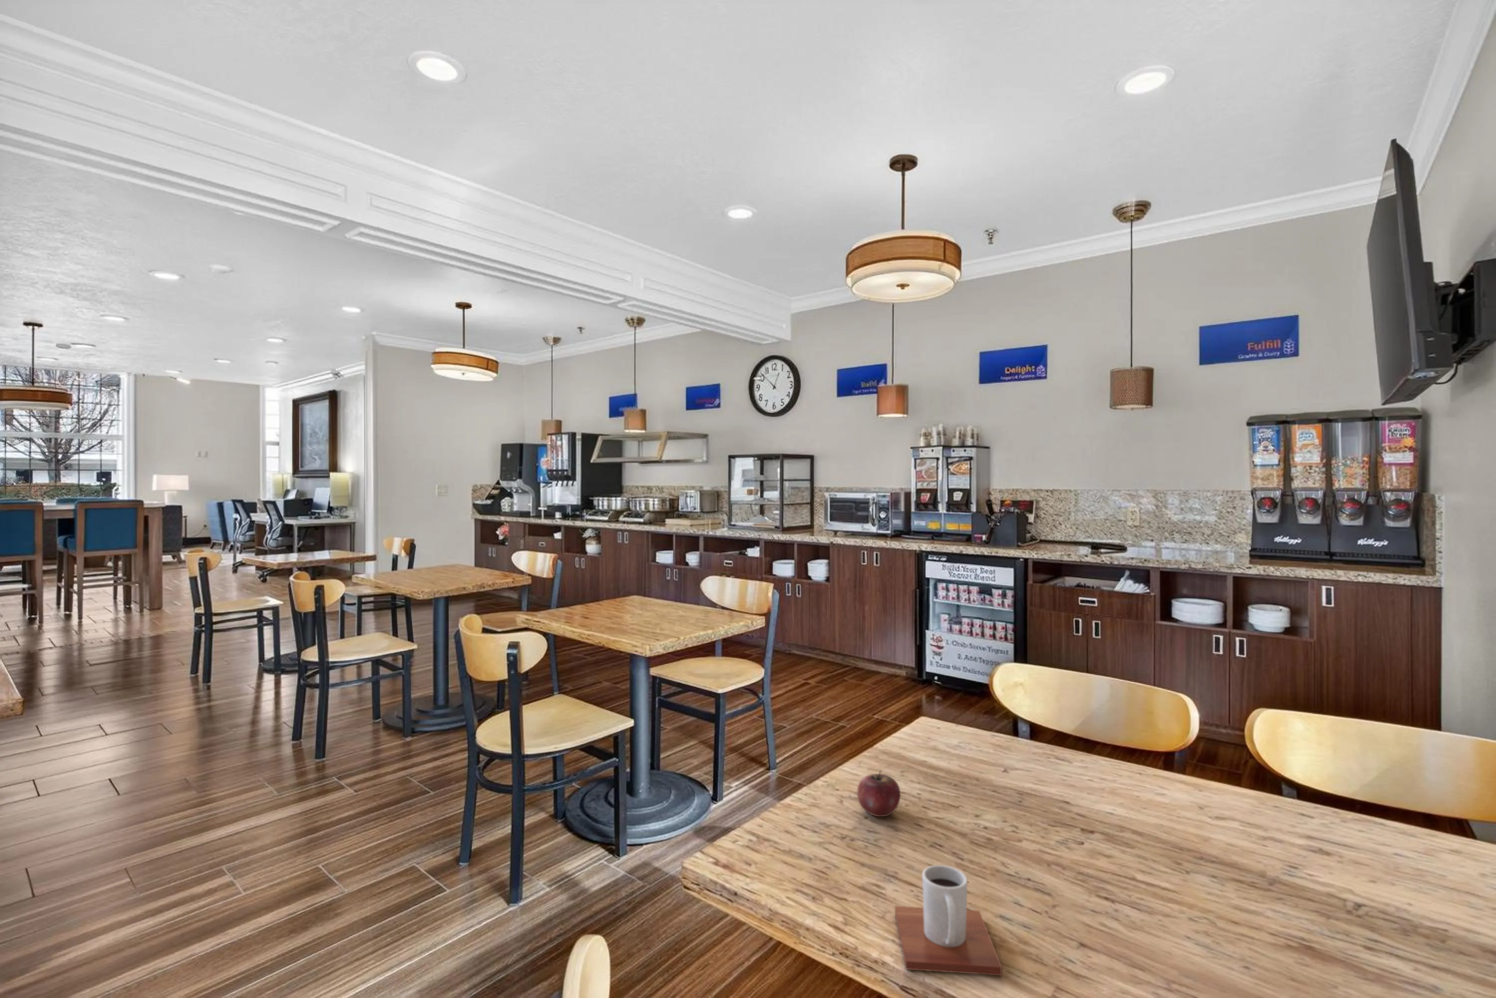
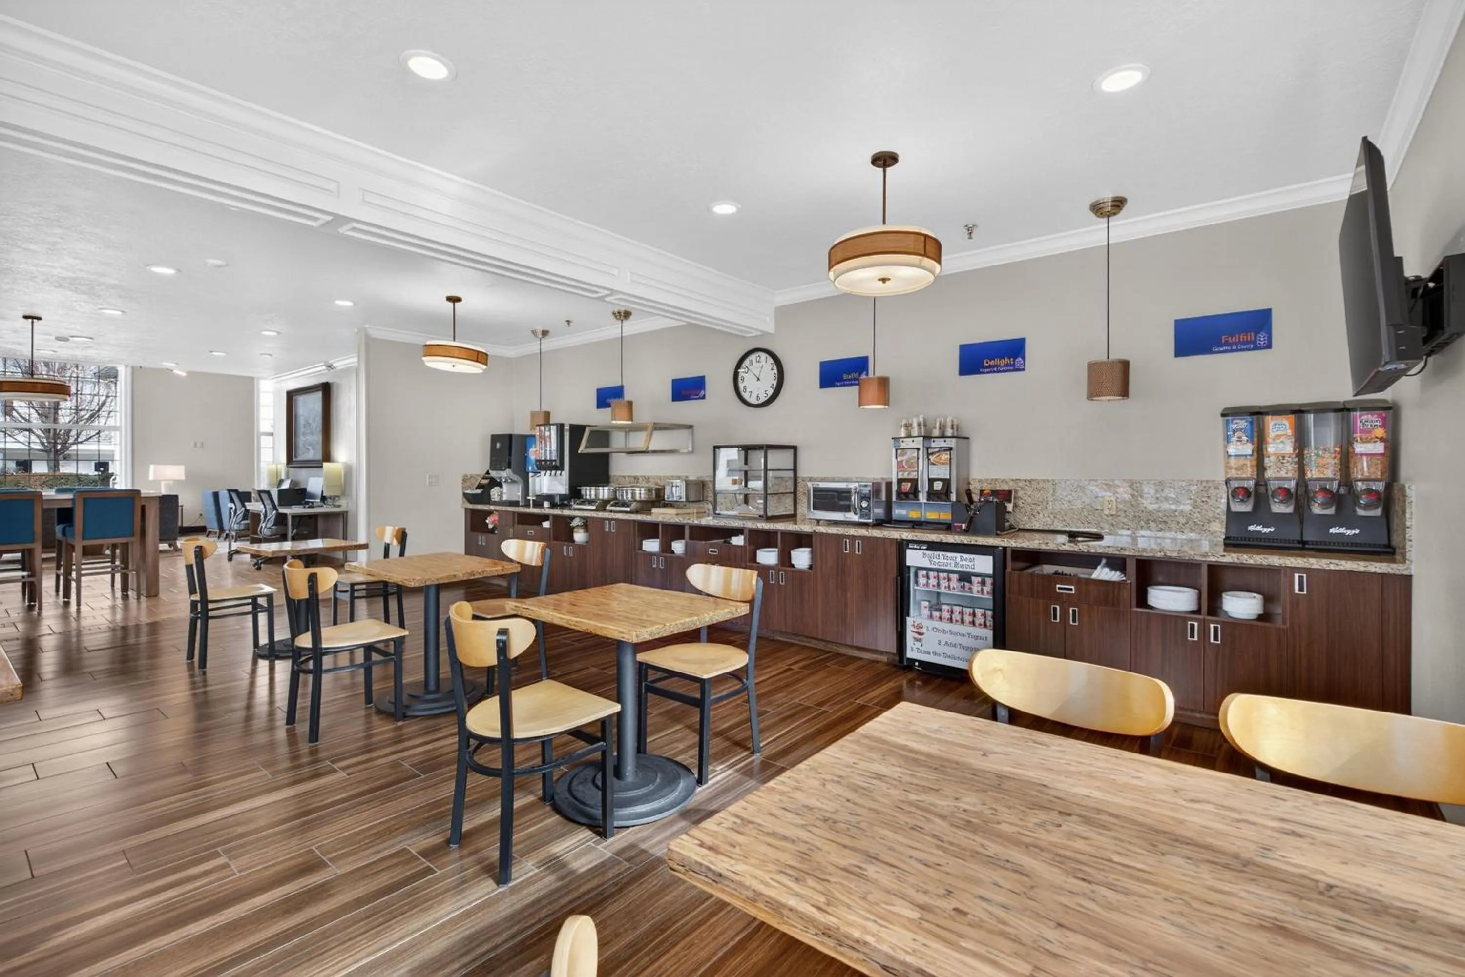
- apple (878, 791)
- mug (945, 909)
